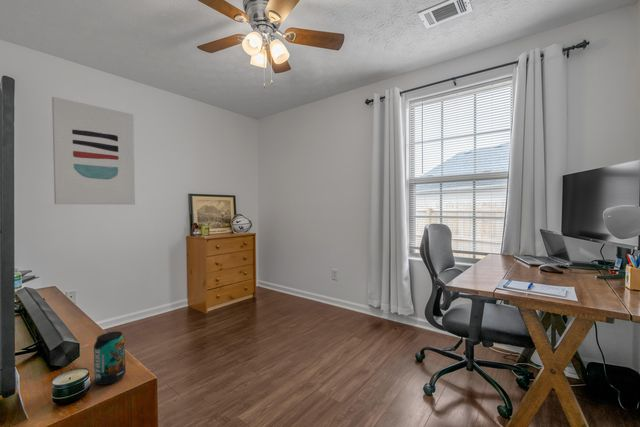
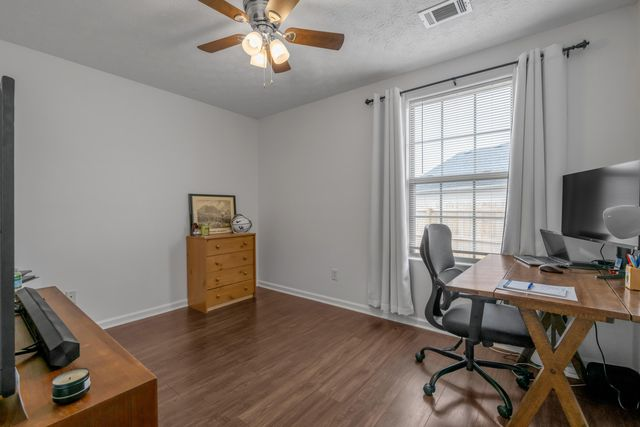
- wall art (97, 155)
- beverage can (110, 357)
